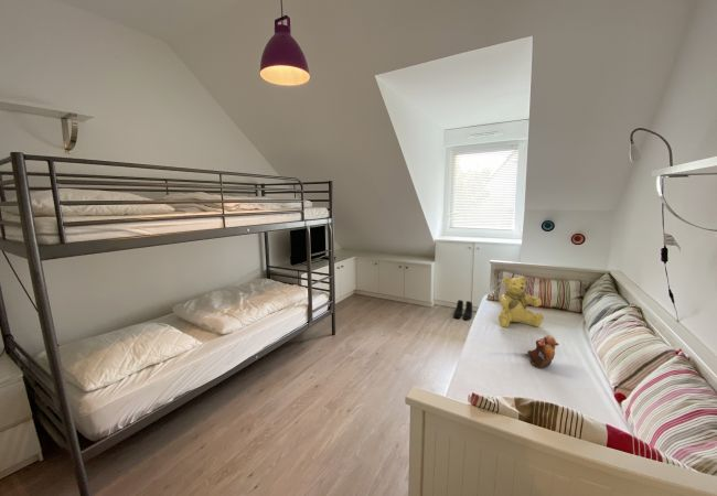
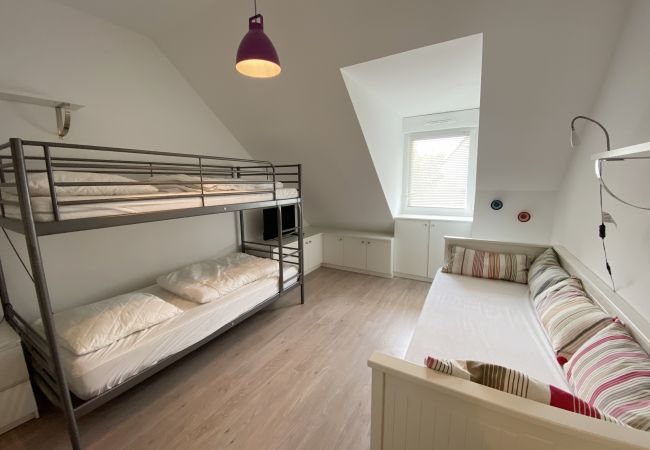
- boots (462, 309)
- plush toy (544, 349)
- teddy bear (517, 301)
